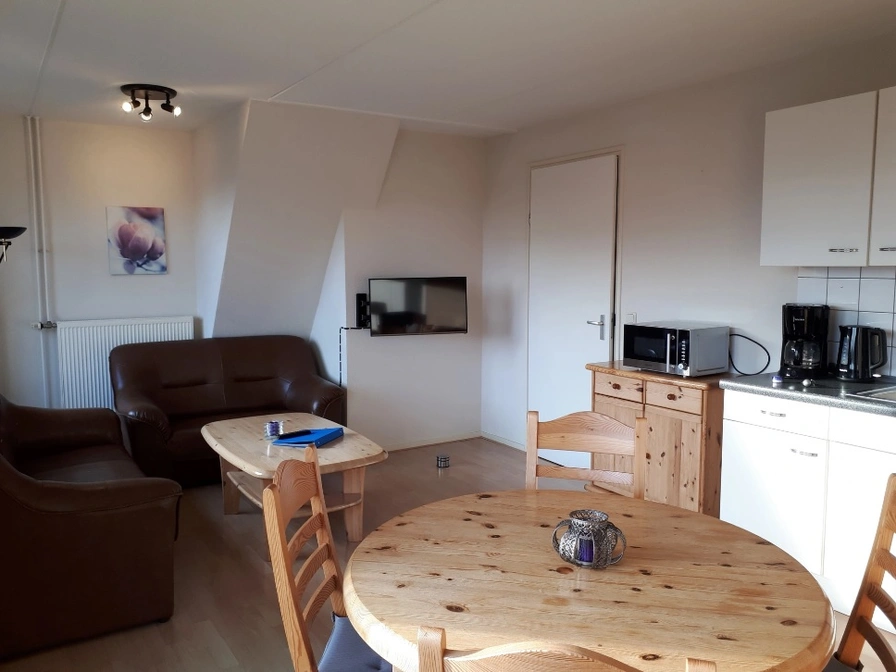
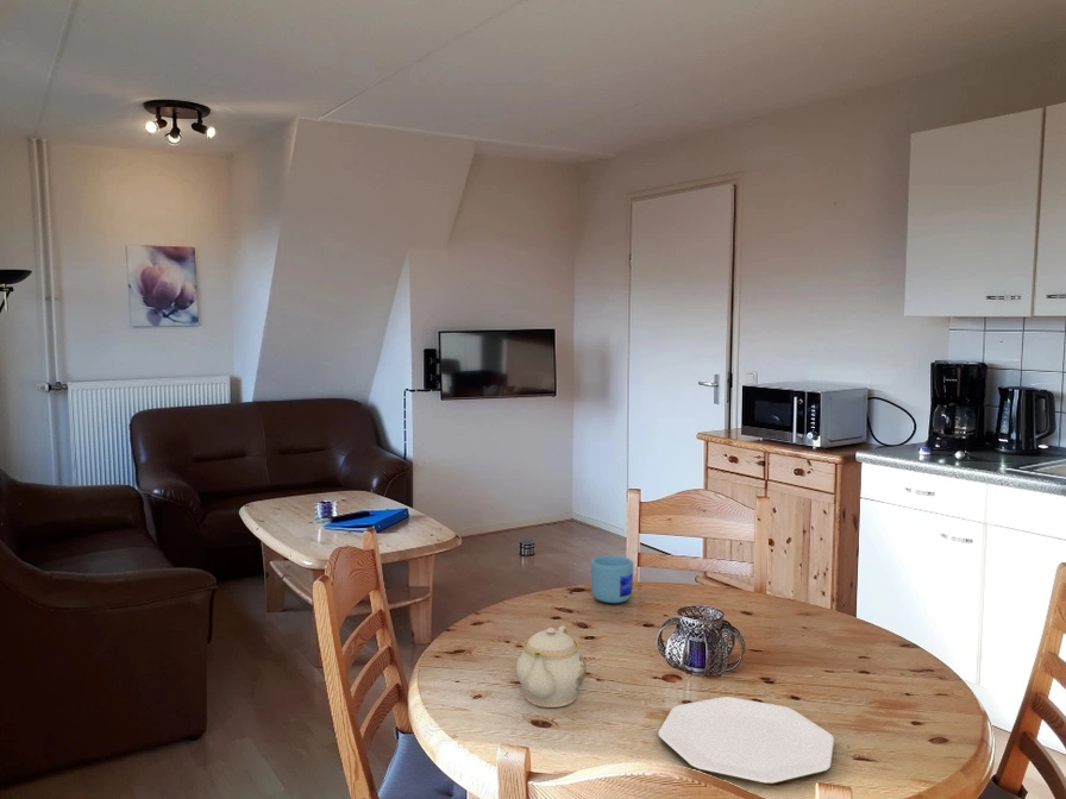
+ mug (615, 578)
+ plate (745, 738)
+ teapot (551, 661)
